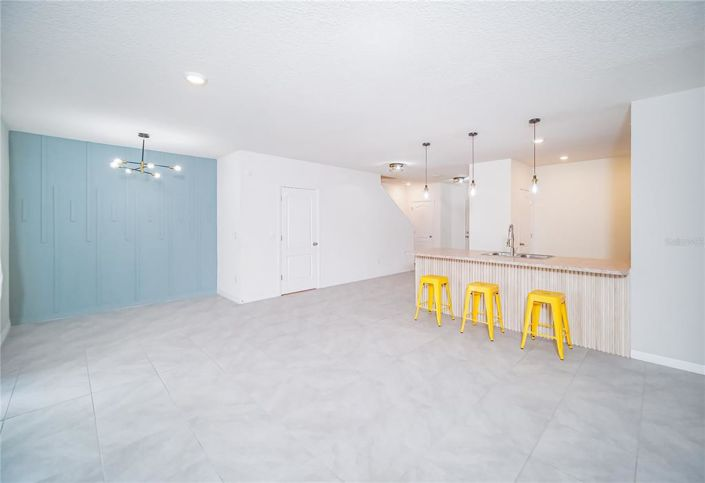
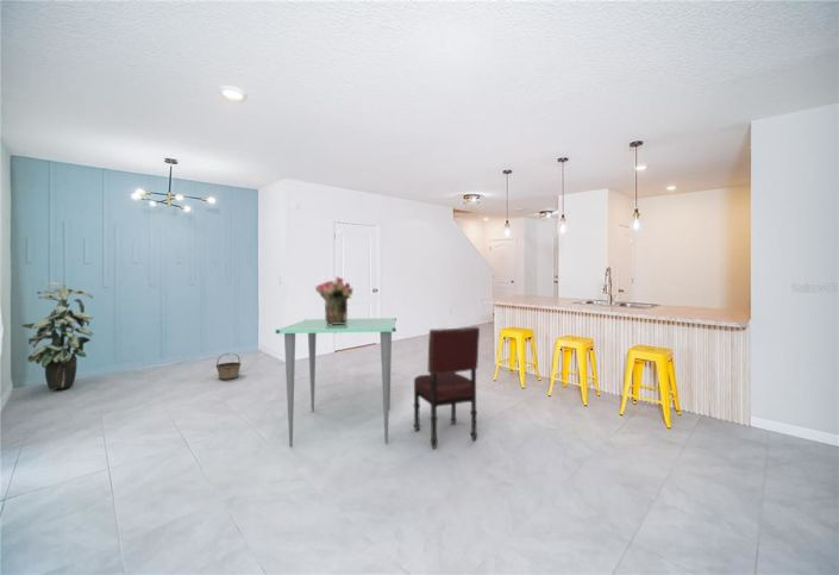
+ dining table (314, 374)
+ bouquet (336, 300)
+ indoor plant (58, 335)
+ dining chair (445, 381)
+ basket (228, 365)
